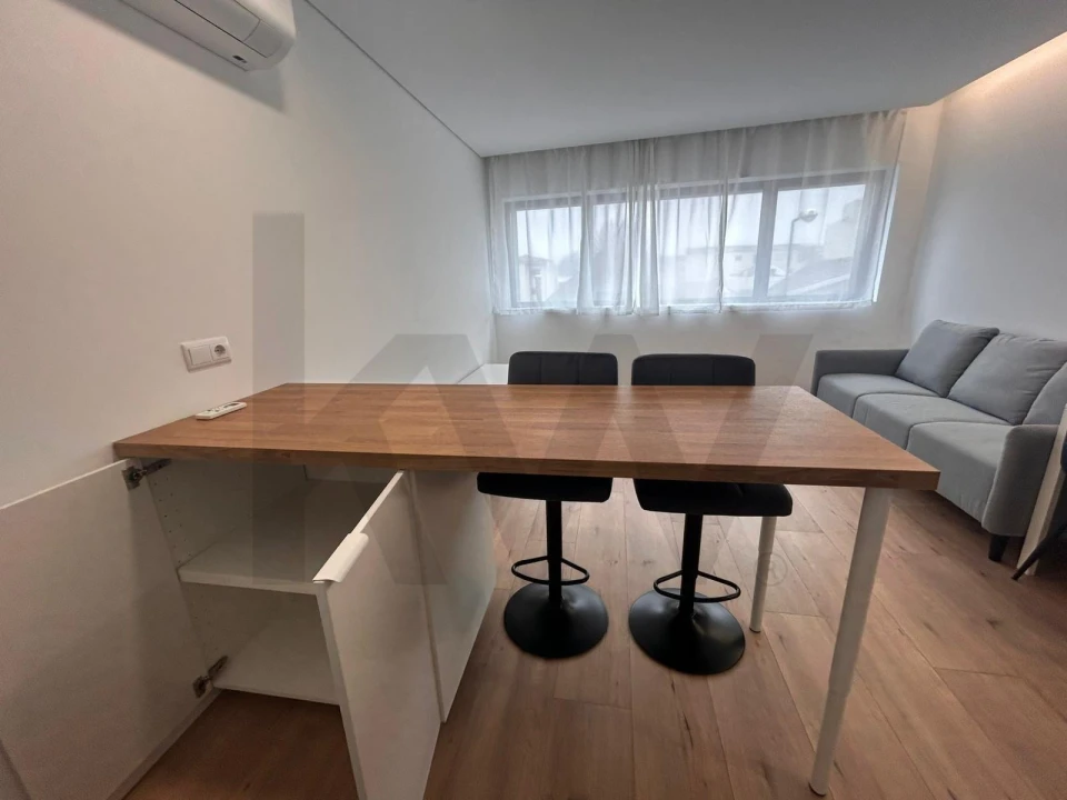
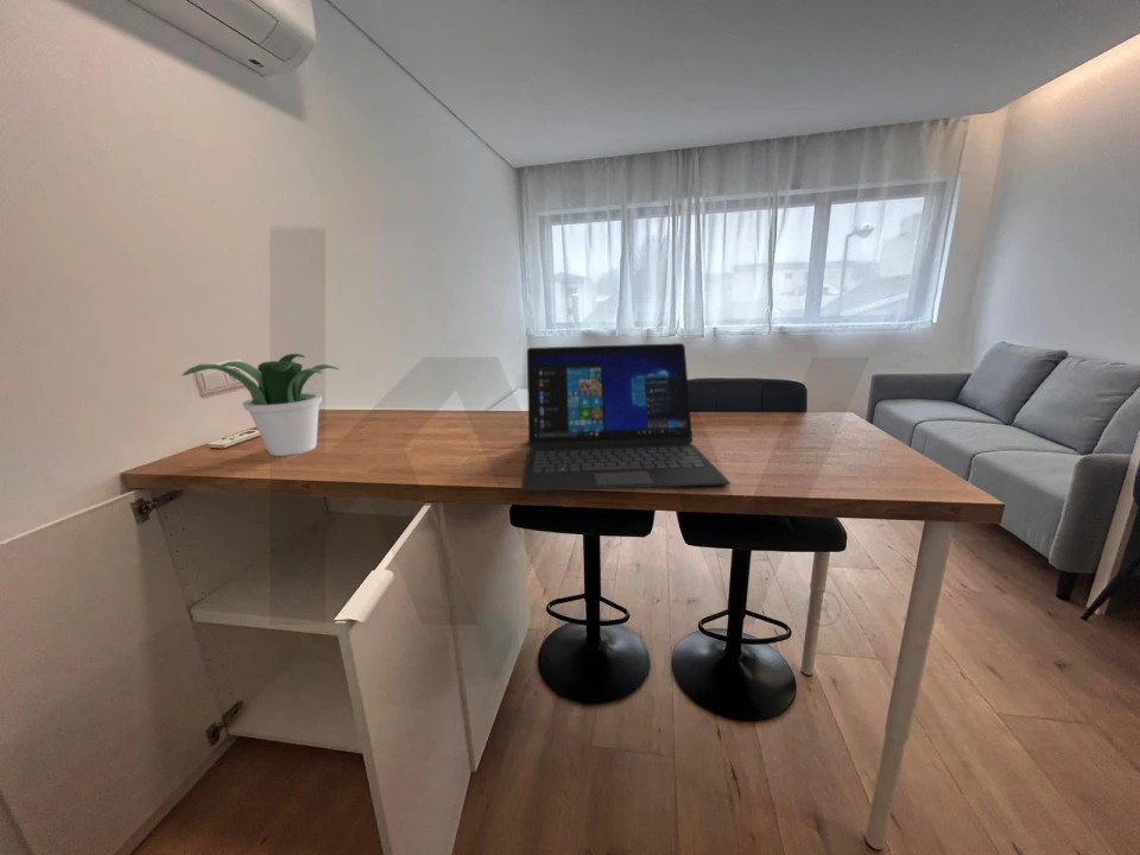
+ potted plant (274, 405)
+ laptop (614, 406)
